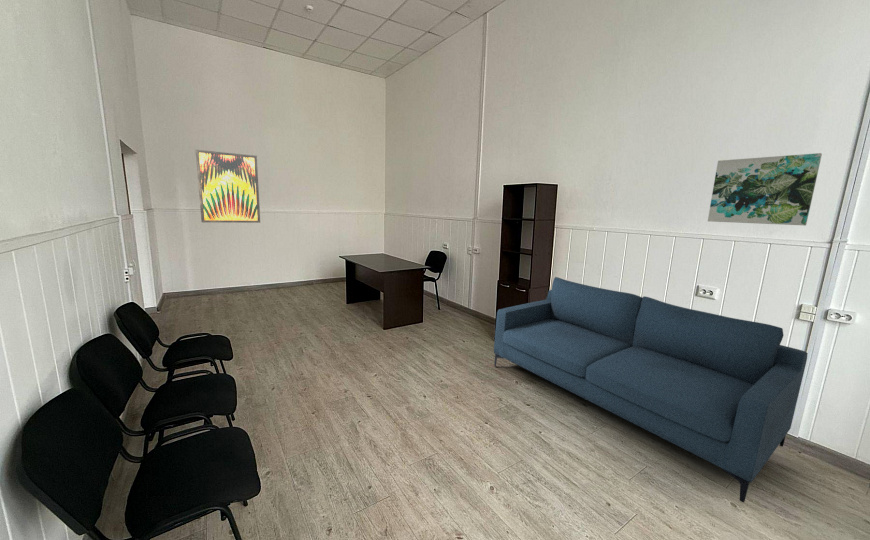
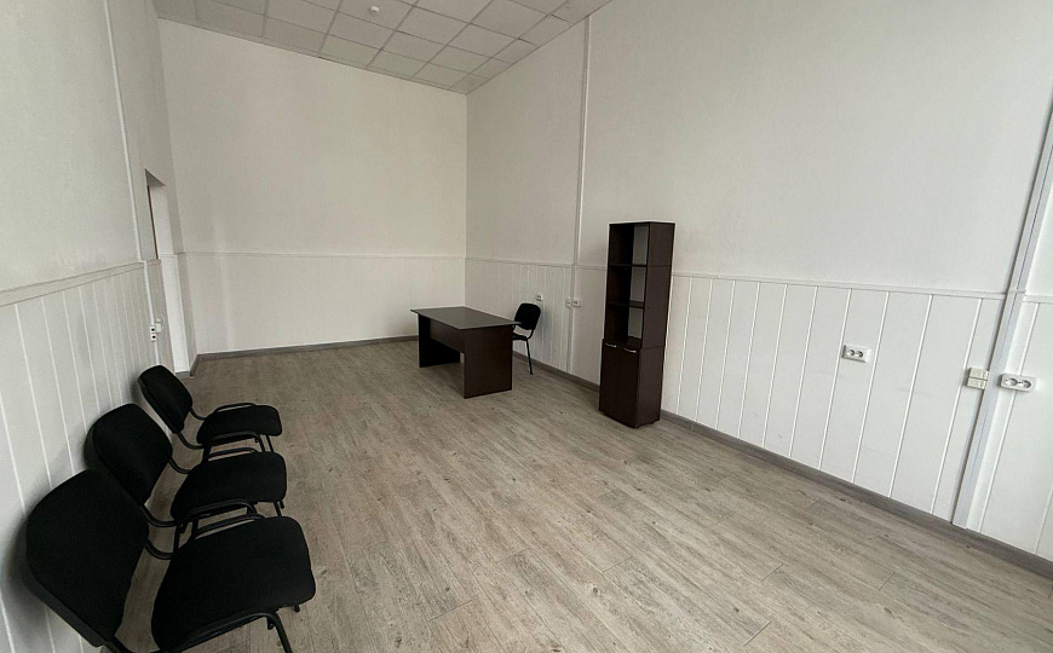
- sofa (617, 350)
- wall art (229, 188)
- wall art (759, 190)
